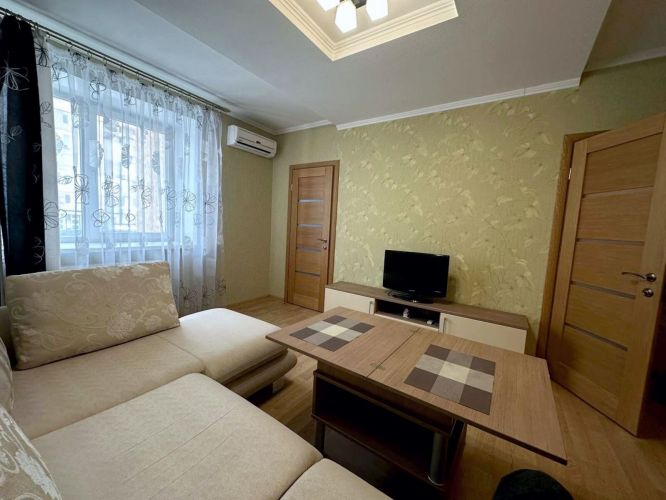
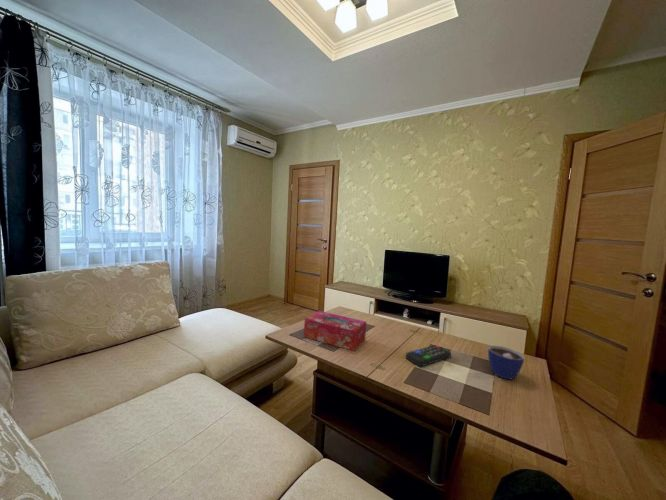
+ tissue box (335, 329)
+ cup (504, 361)
+ remote control (428, 354)
